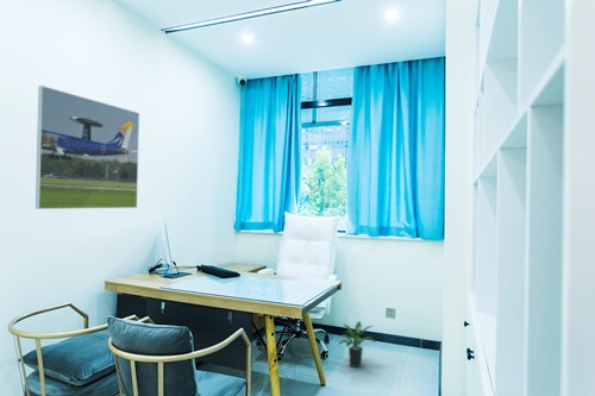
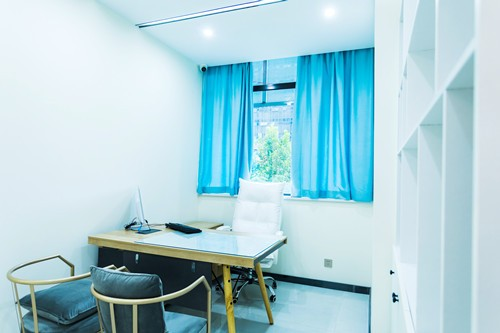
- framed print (94, 155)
- potted plant (355, 345)
